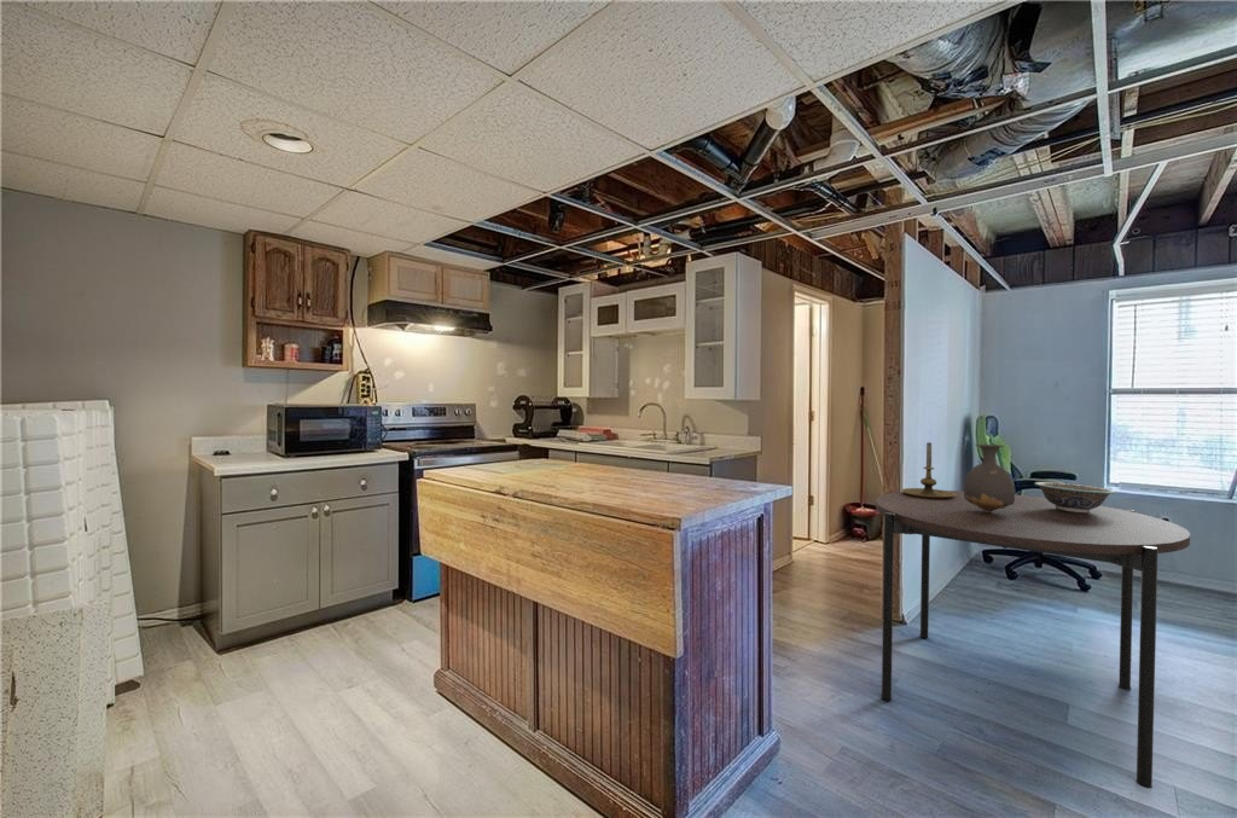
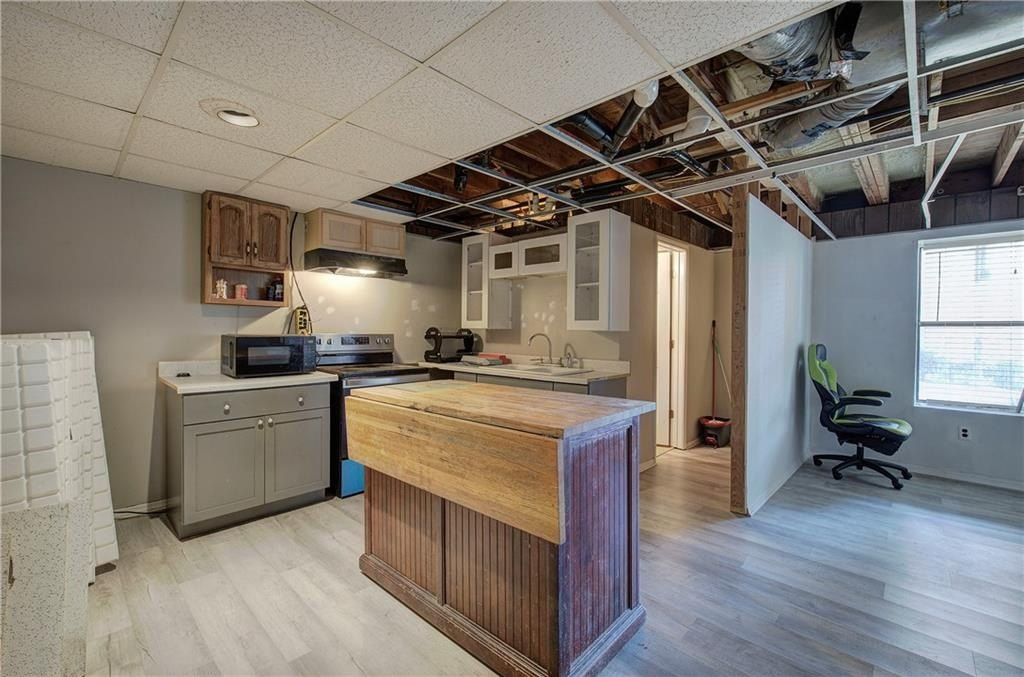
- dining table (1018, 549)
- decorative bowl (1073, 497)
- candle holder (928, 468)
- vase (989, 477)
